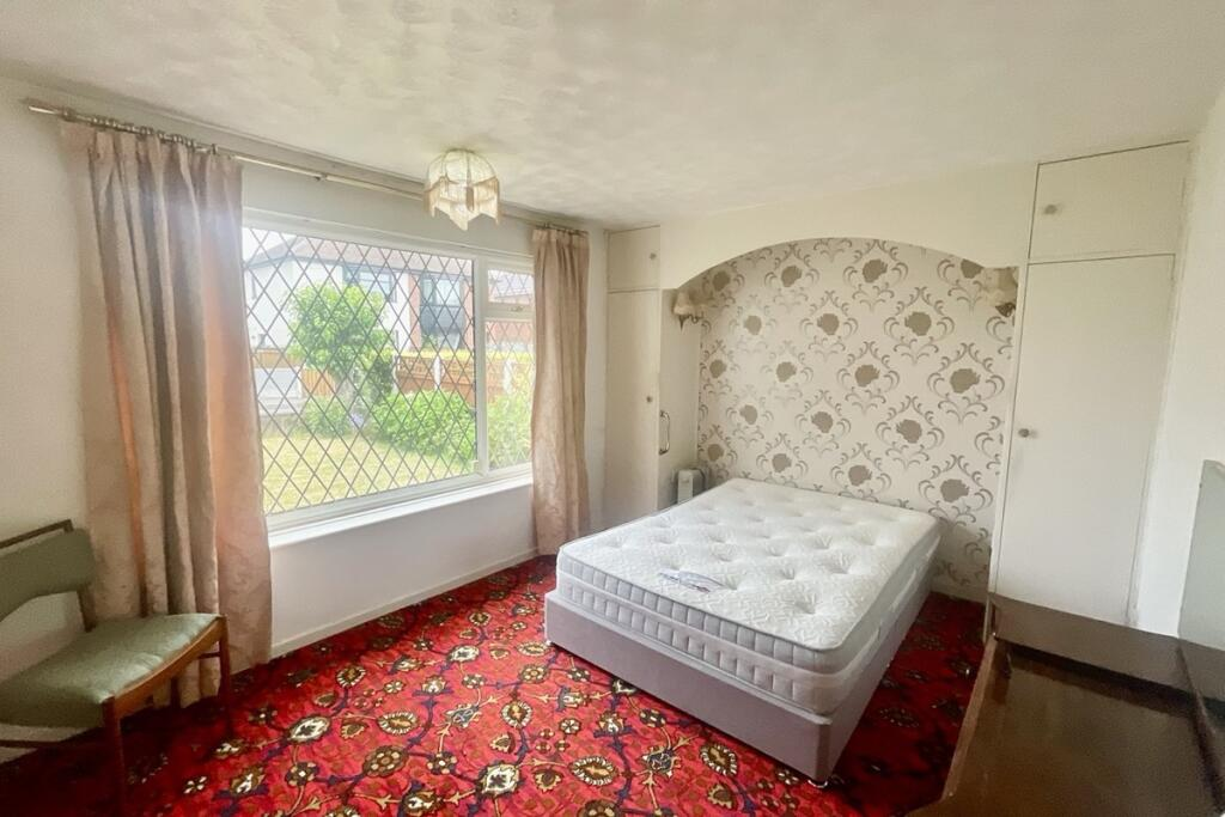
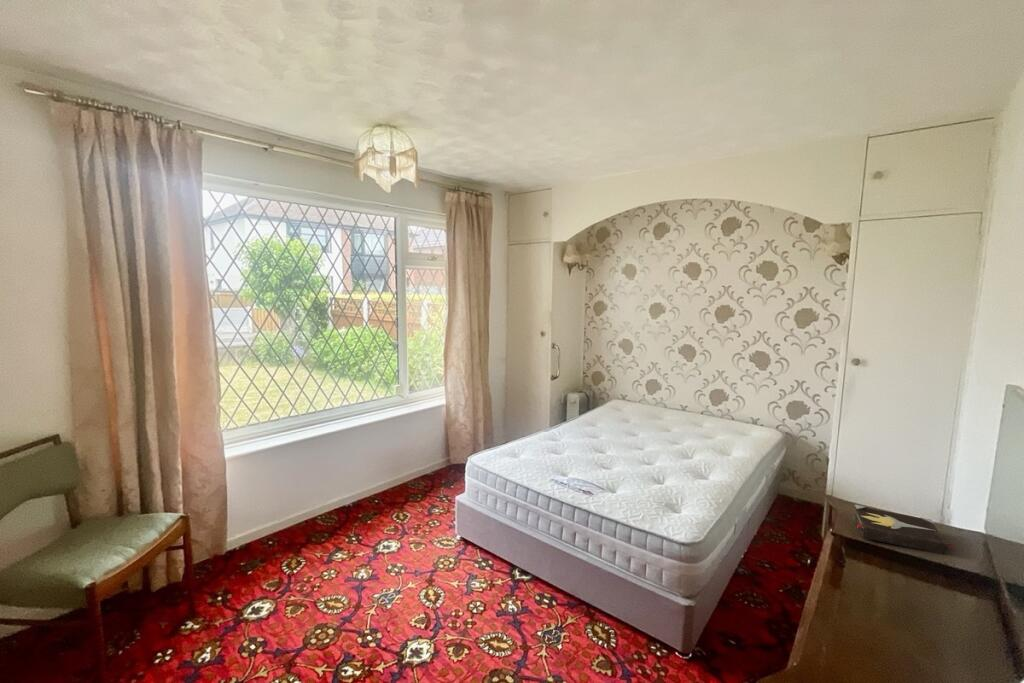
+ hardback book (897, 527)
